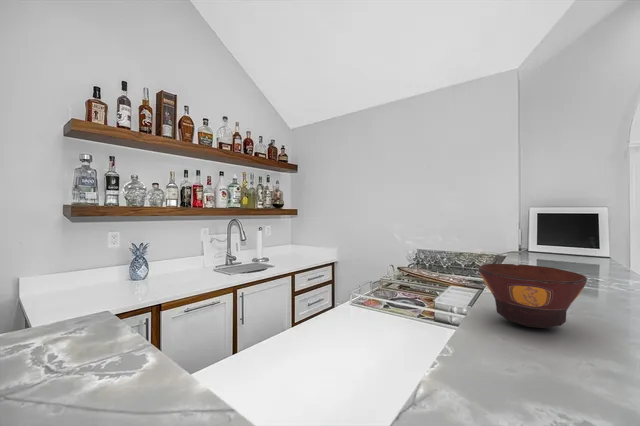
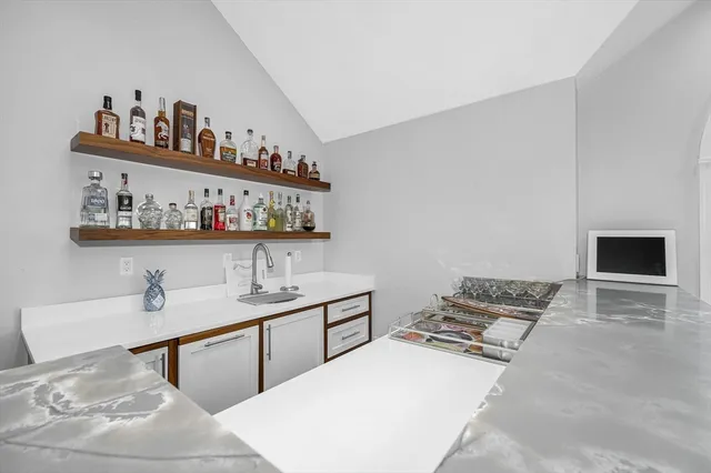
- bowl (528, 297)
